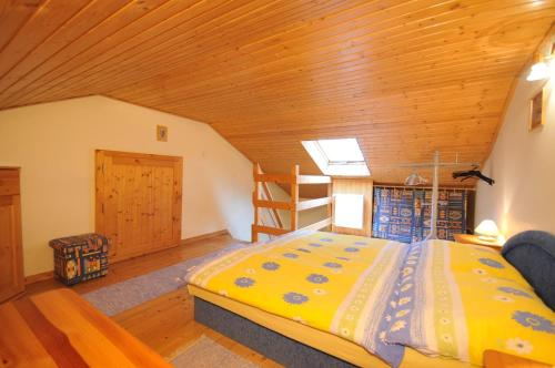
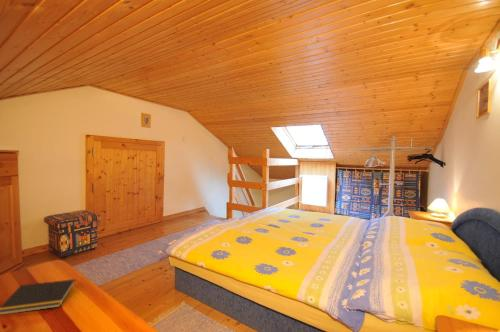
+ notepad (39, 295)
